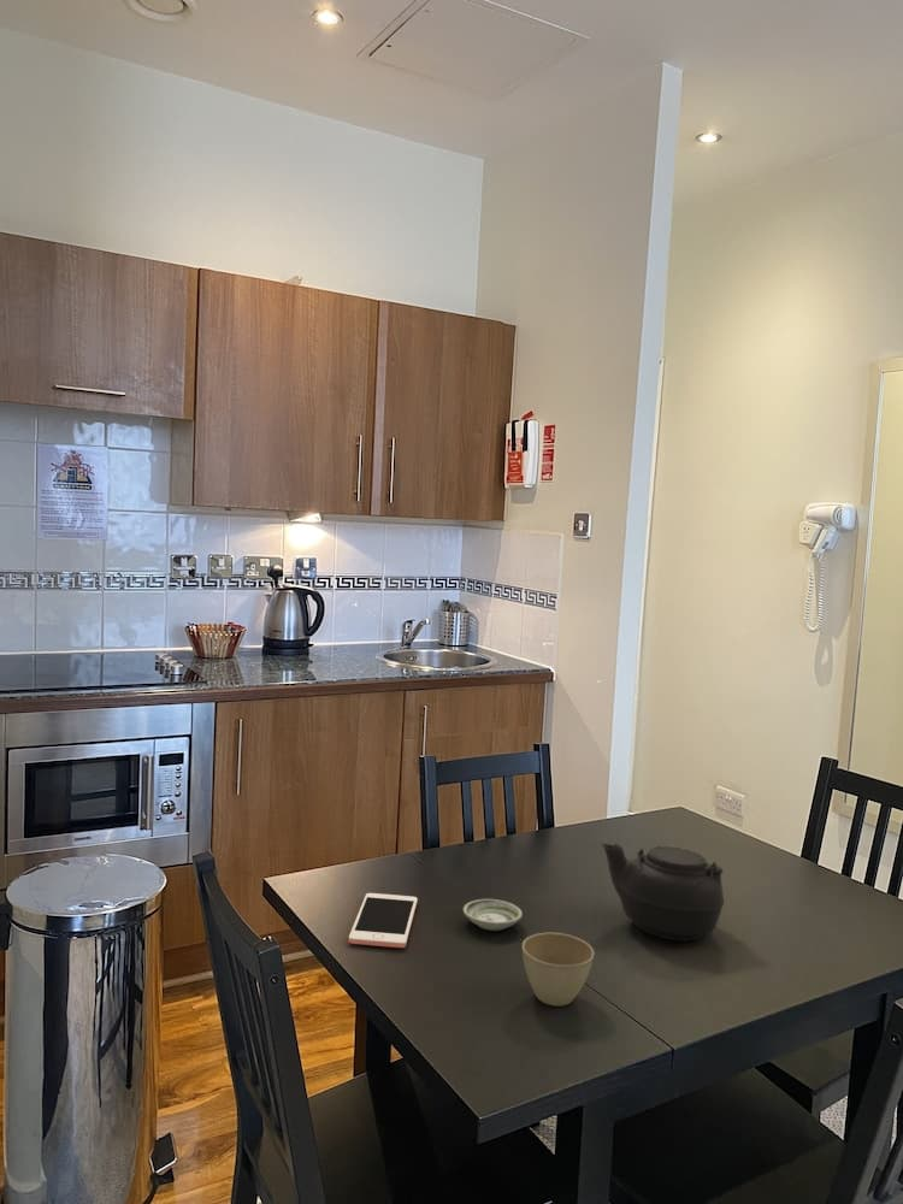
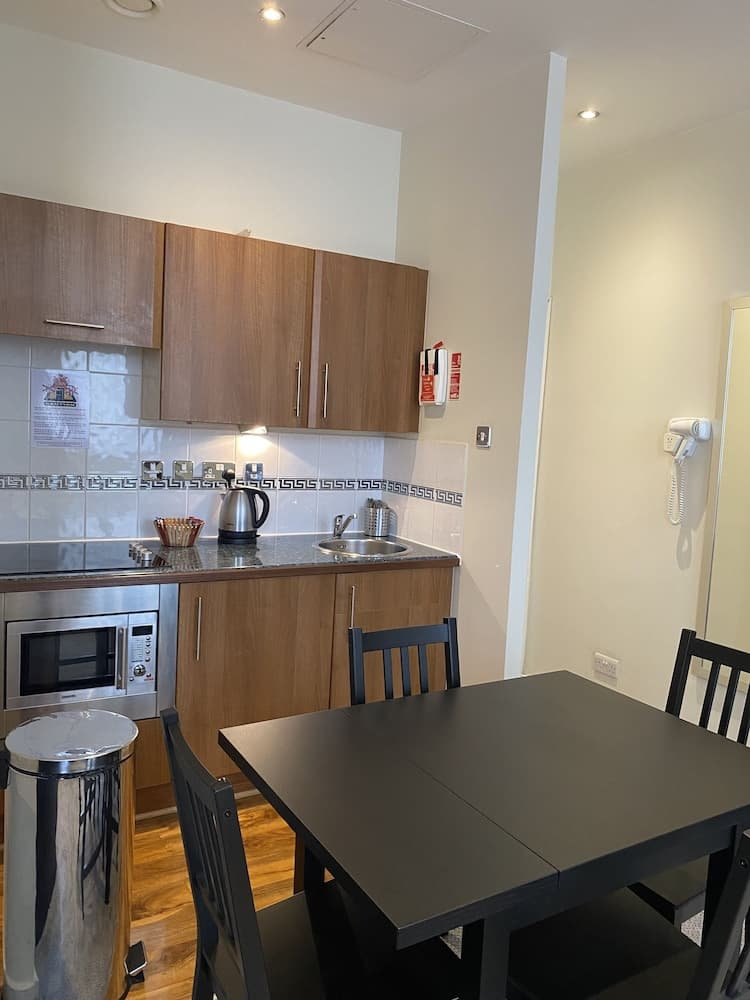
- flower pot (556, 973)
- teapot (661, 890)
- saucer (491, 916)
- cell phone (384, 919)
